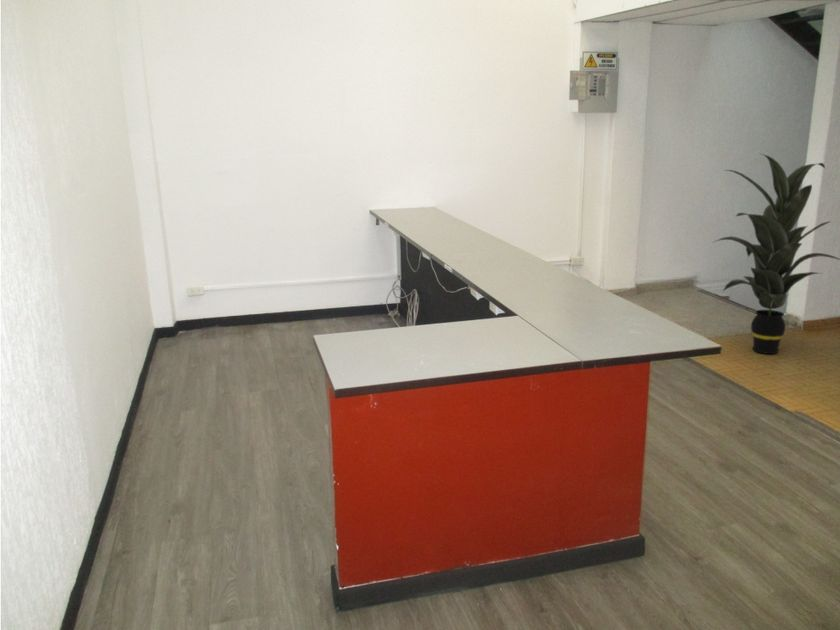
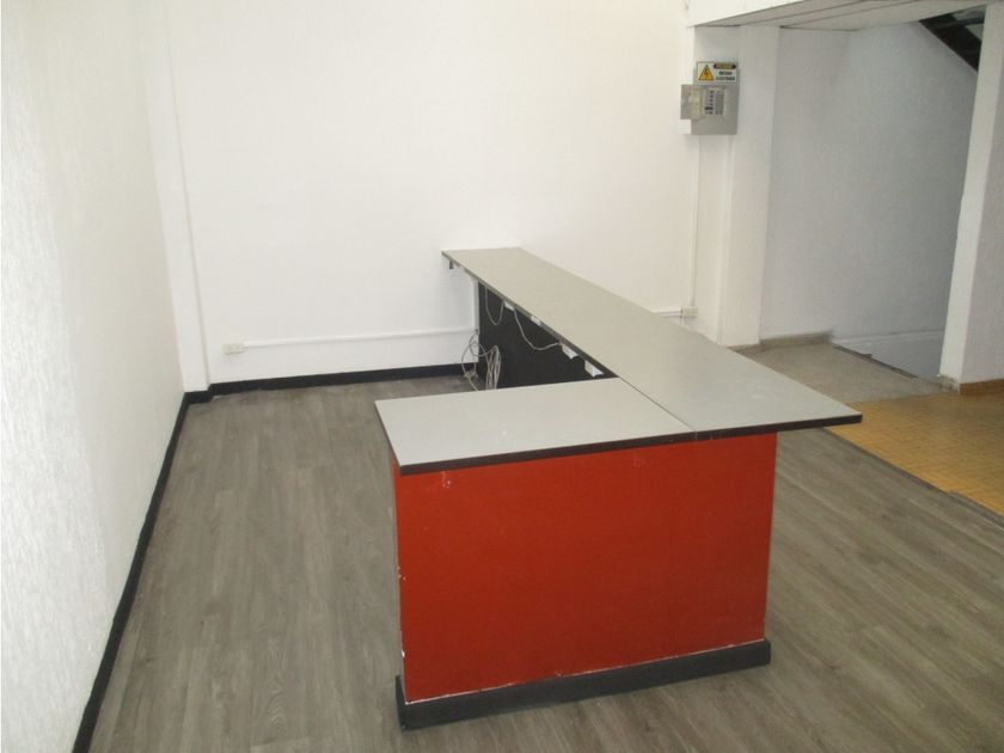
- indoor plant (767, 254)
